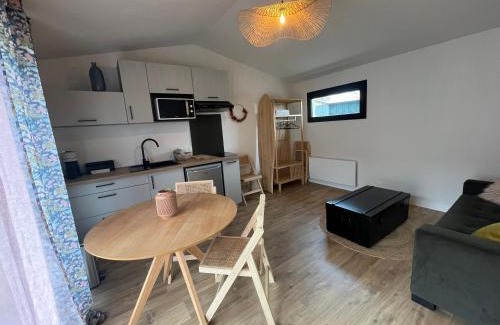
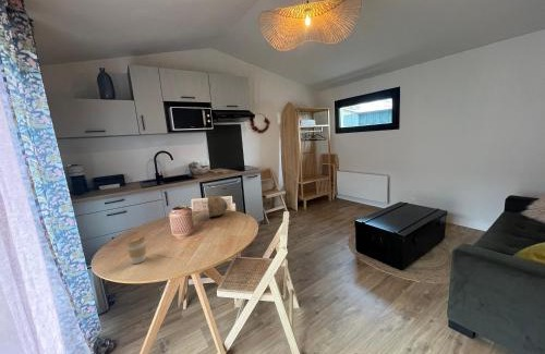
+ bowl (217, 205)
+ coffee cup (136, 248)
